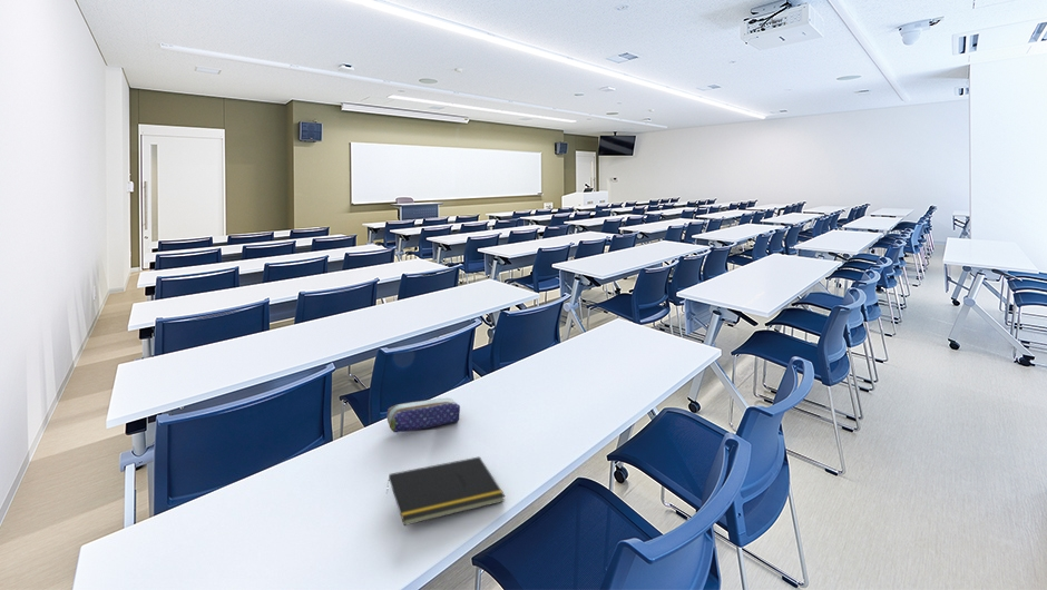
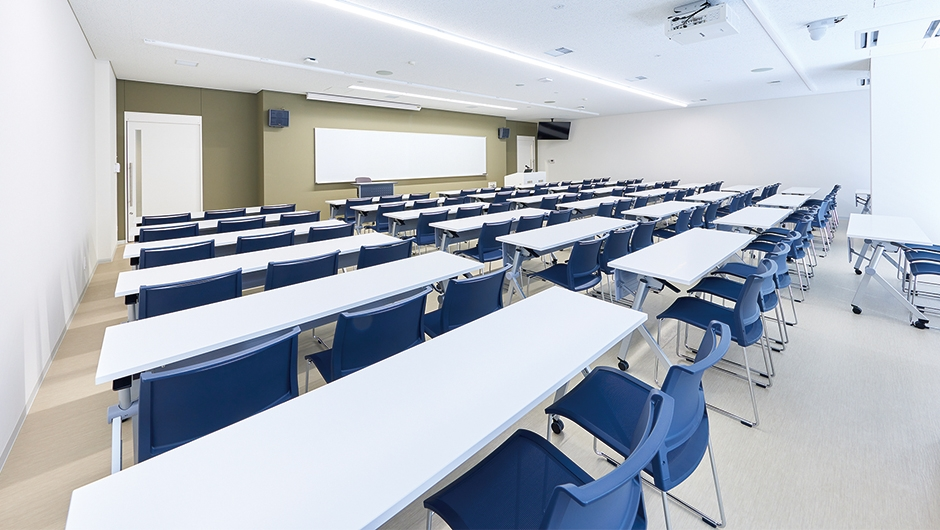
- pencil case (423, 413)
- notepad (446, 486)
